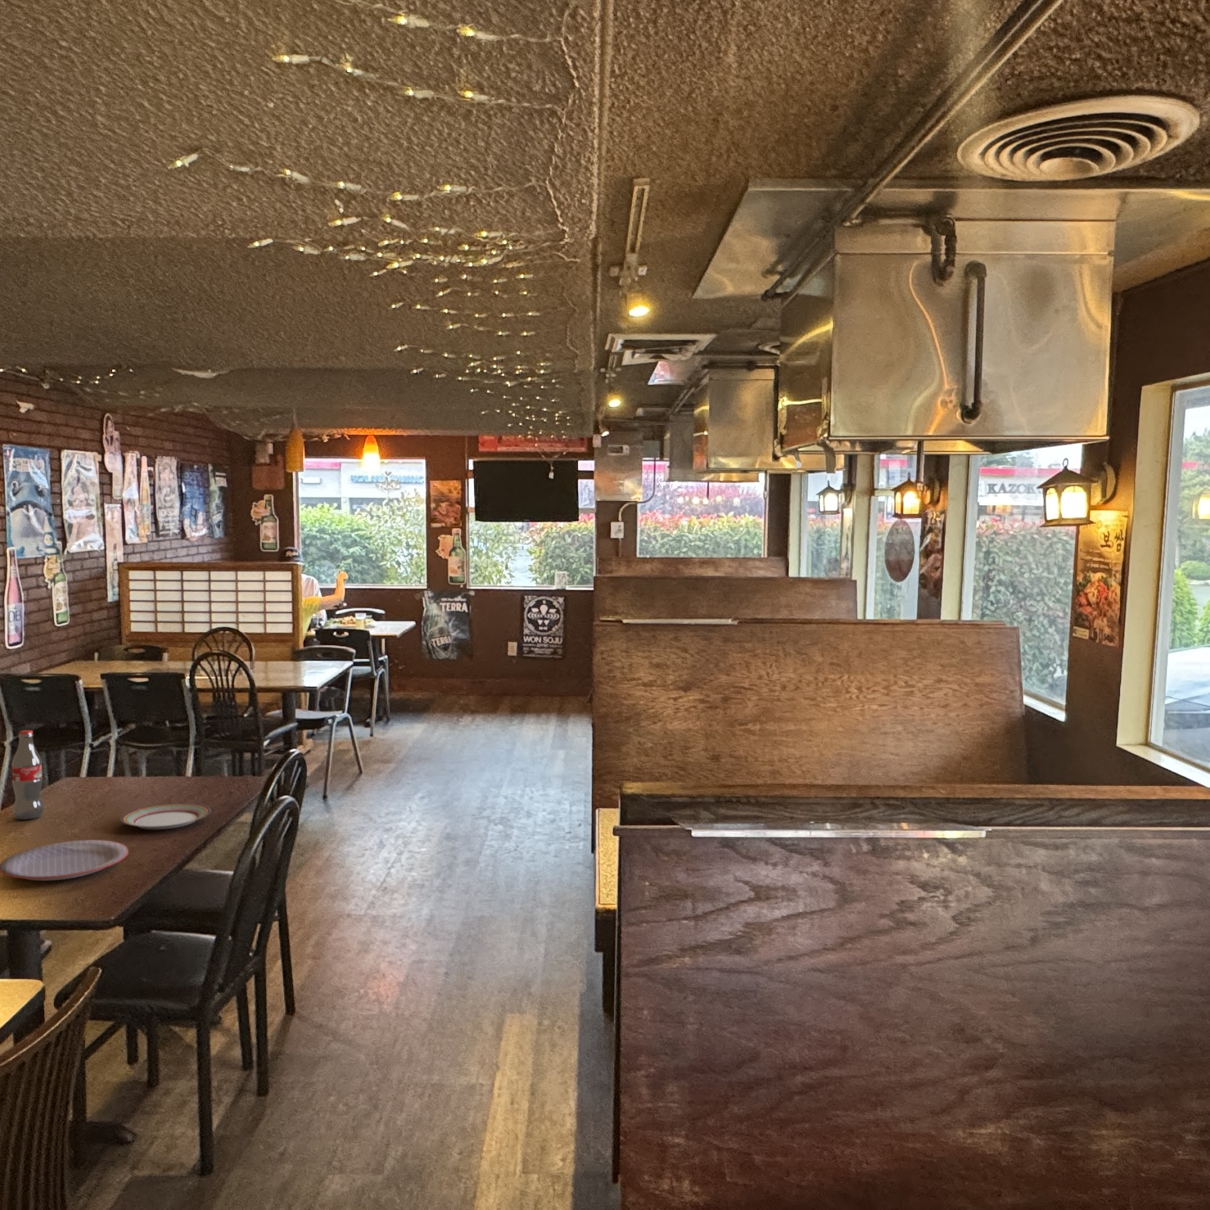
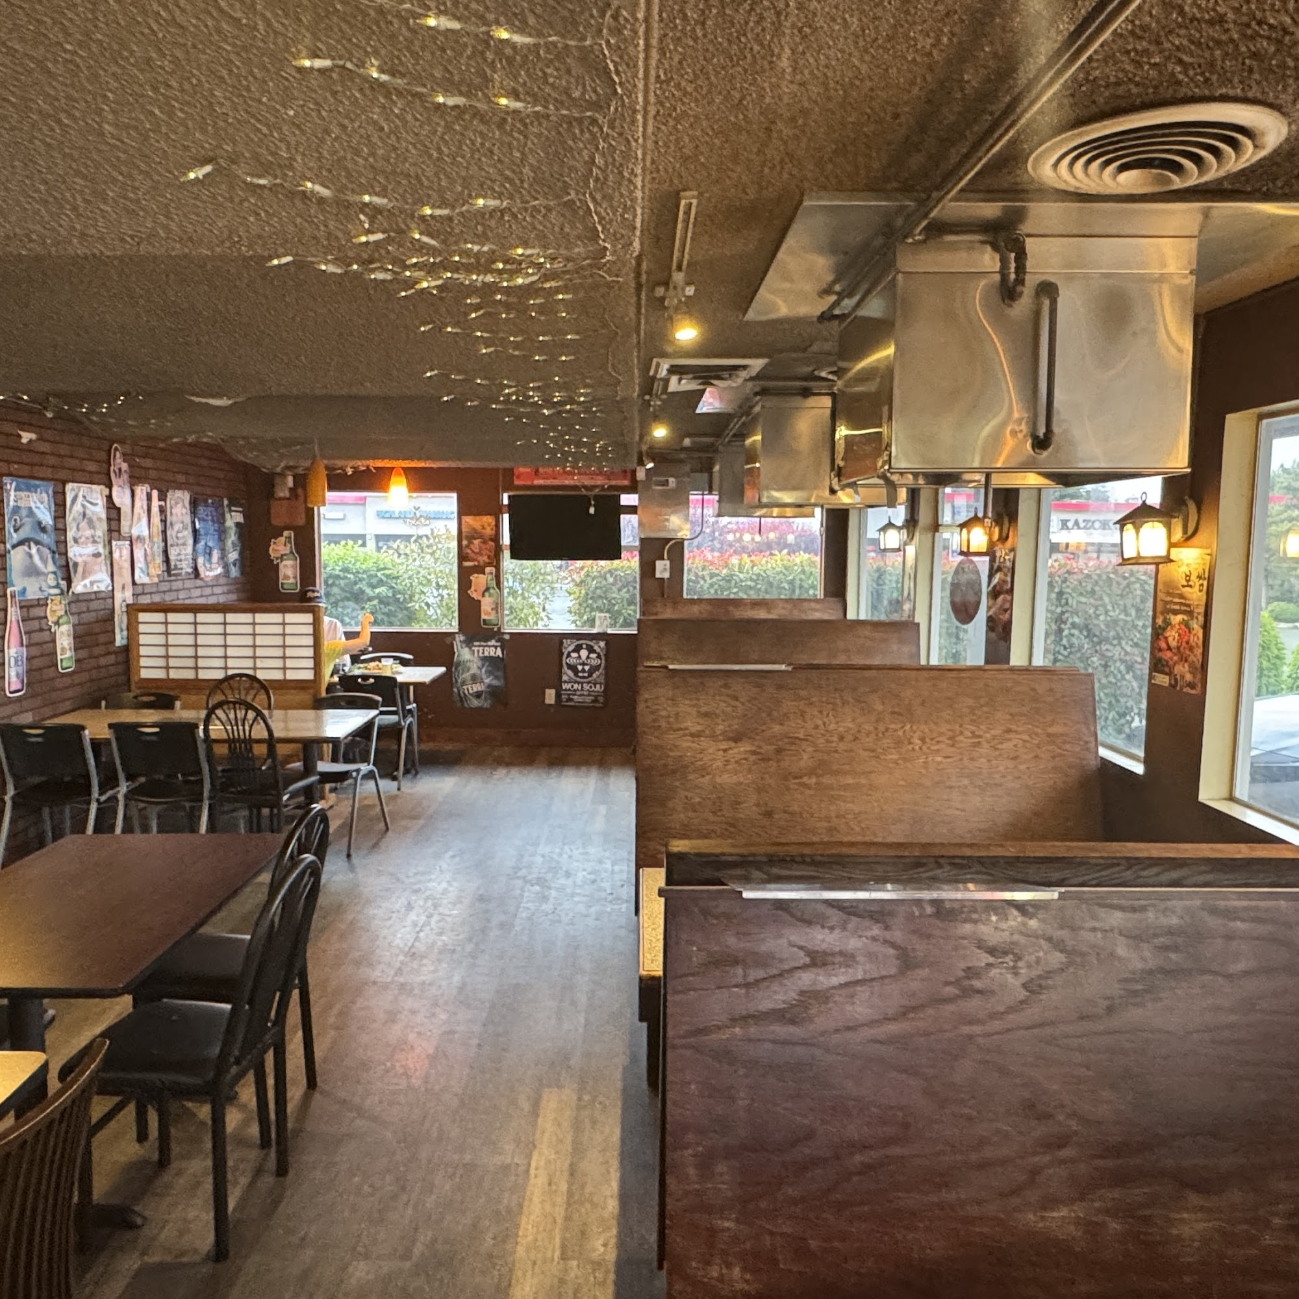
- plate (65, 862)
- plate (166, 818)
- soda bottle (28, 773)
